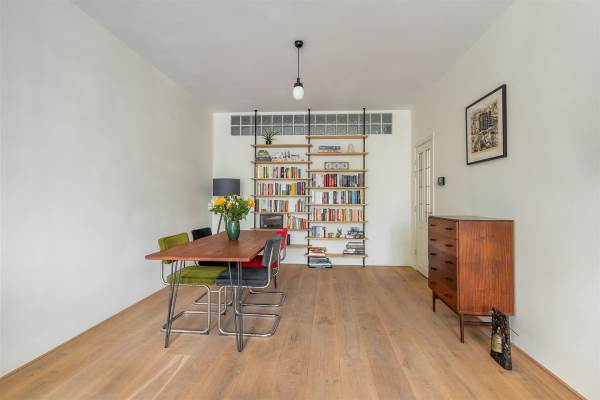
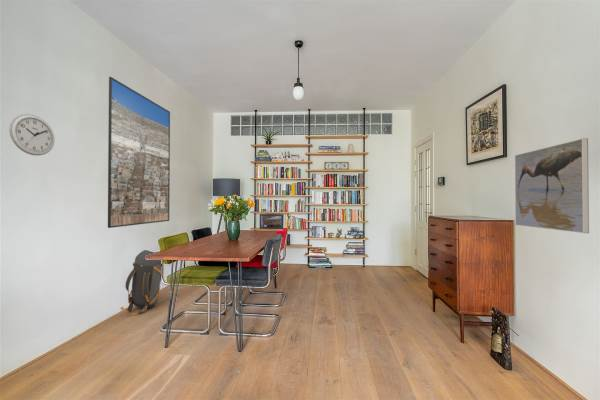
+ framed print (546, 188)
+ backpack (143, 280)
+ wall clock (34, 135)
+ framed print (143, 160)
